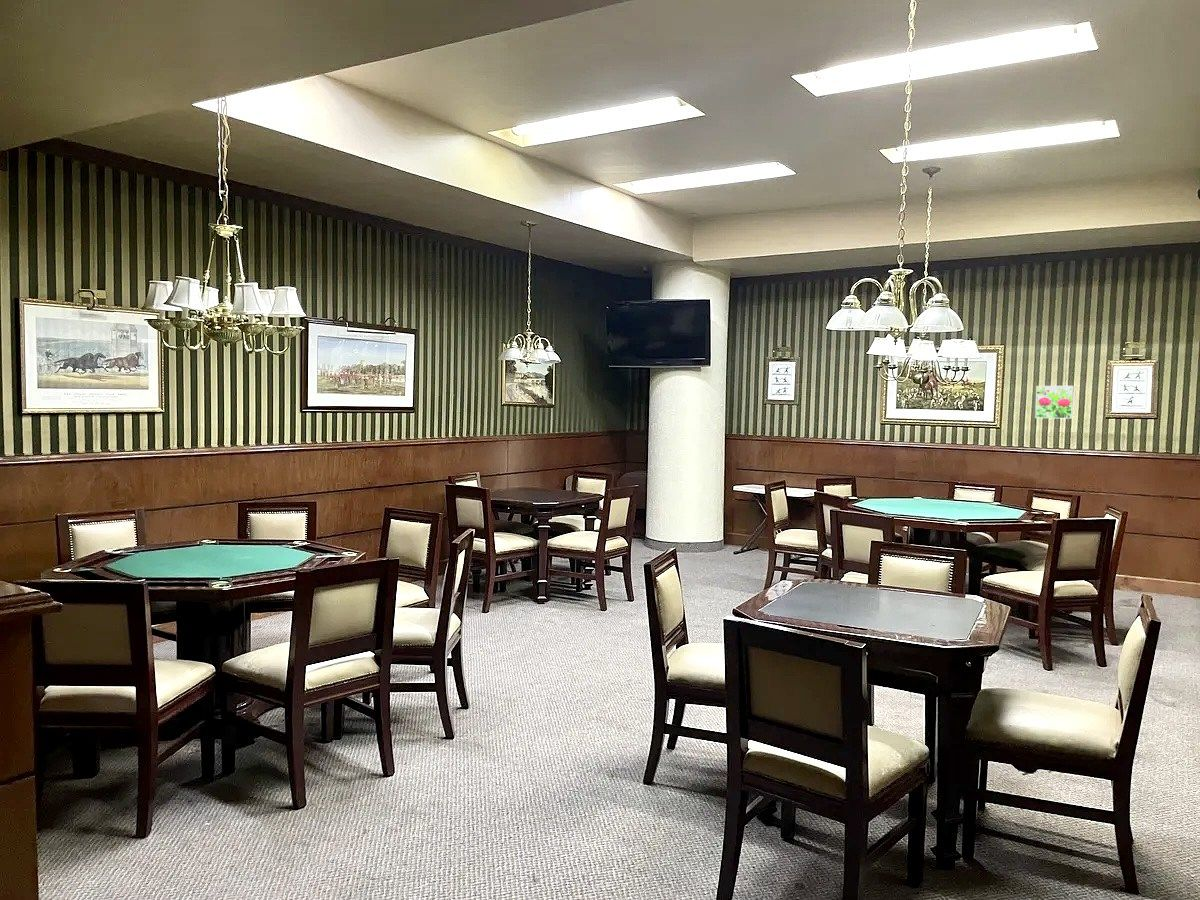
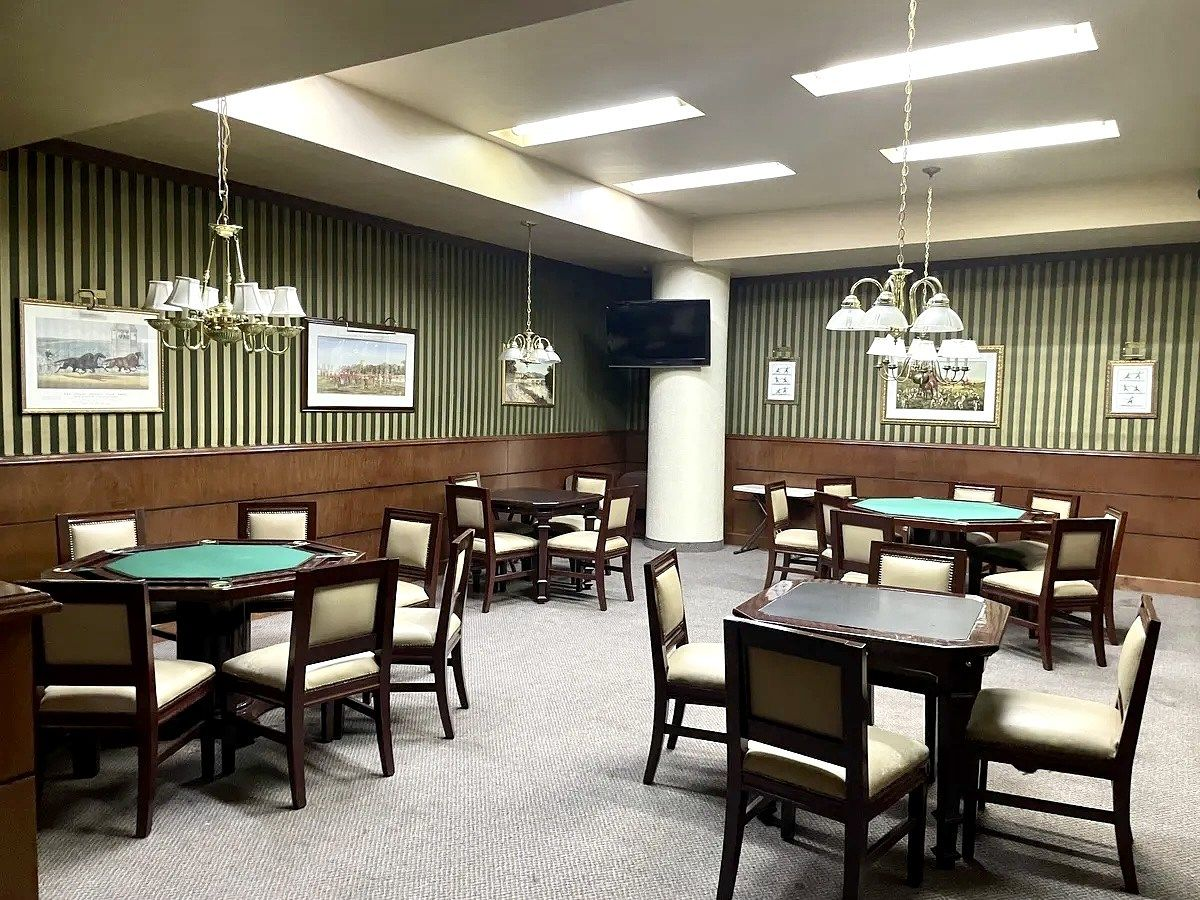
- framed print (1054, 402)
